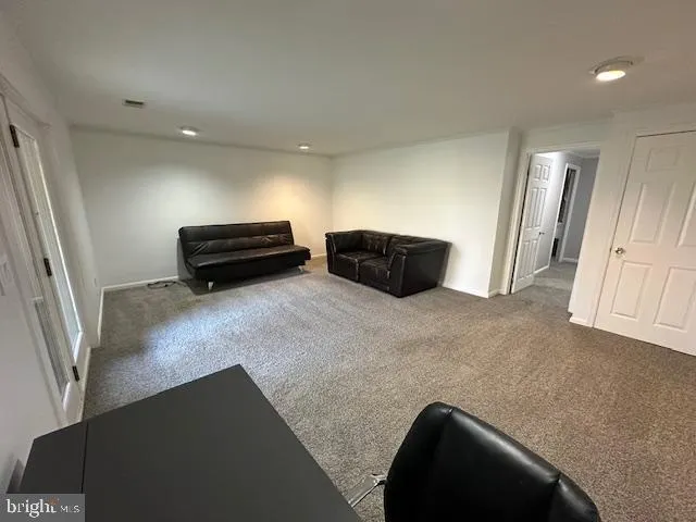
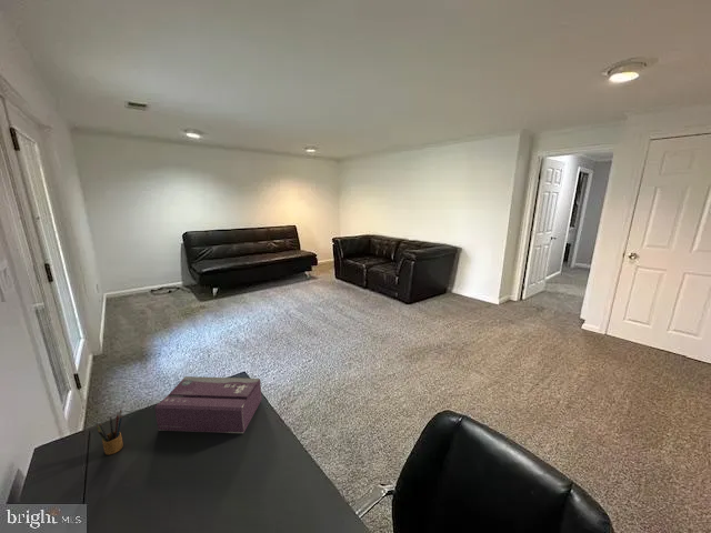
+ pencil box (110, 434)
+ tissue box (212, 402)
